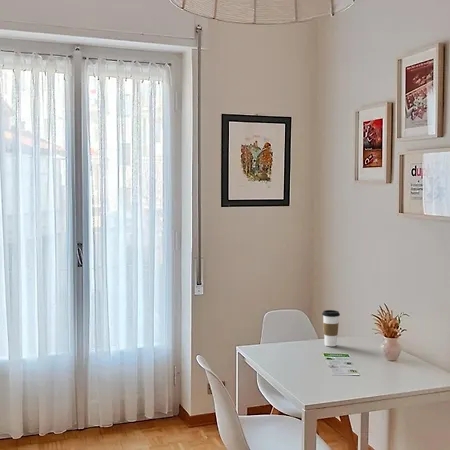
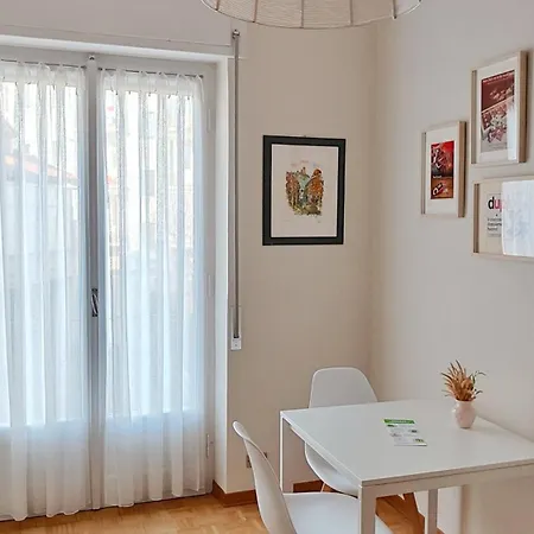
- coffee cup (330, 328)
